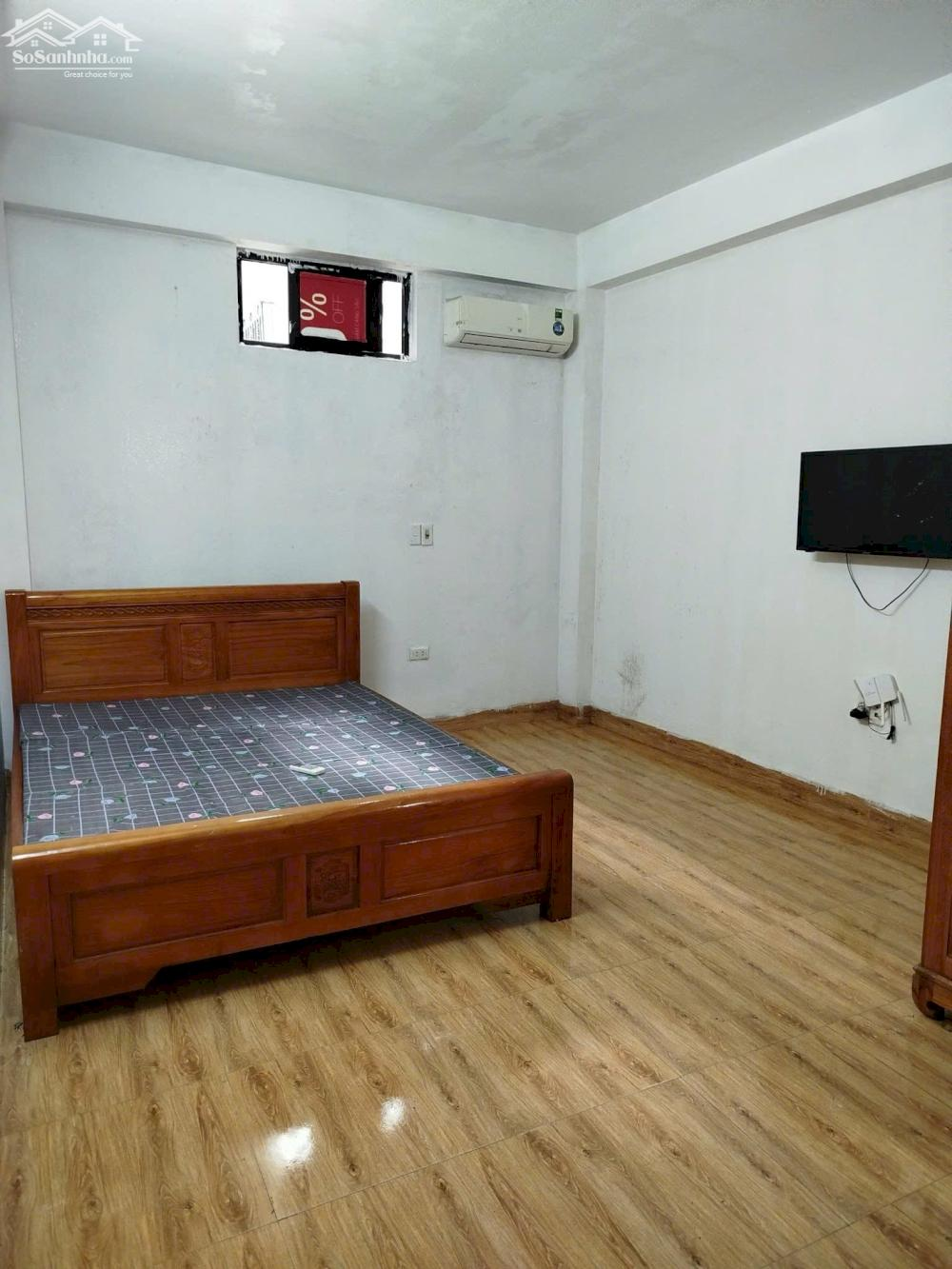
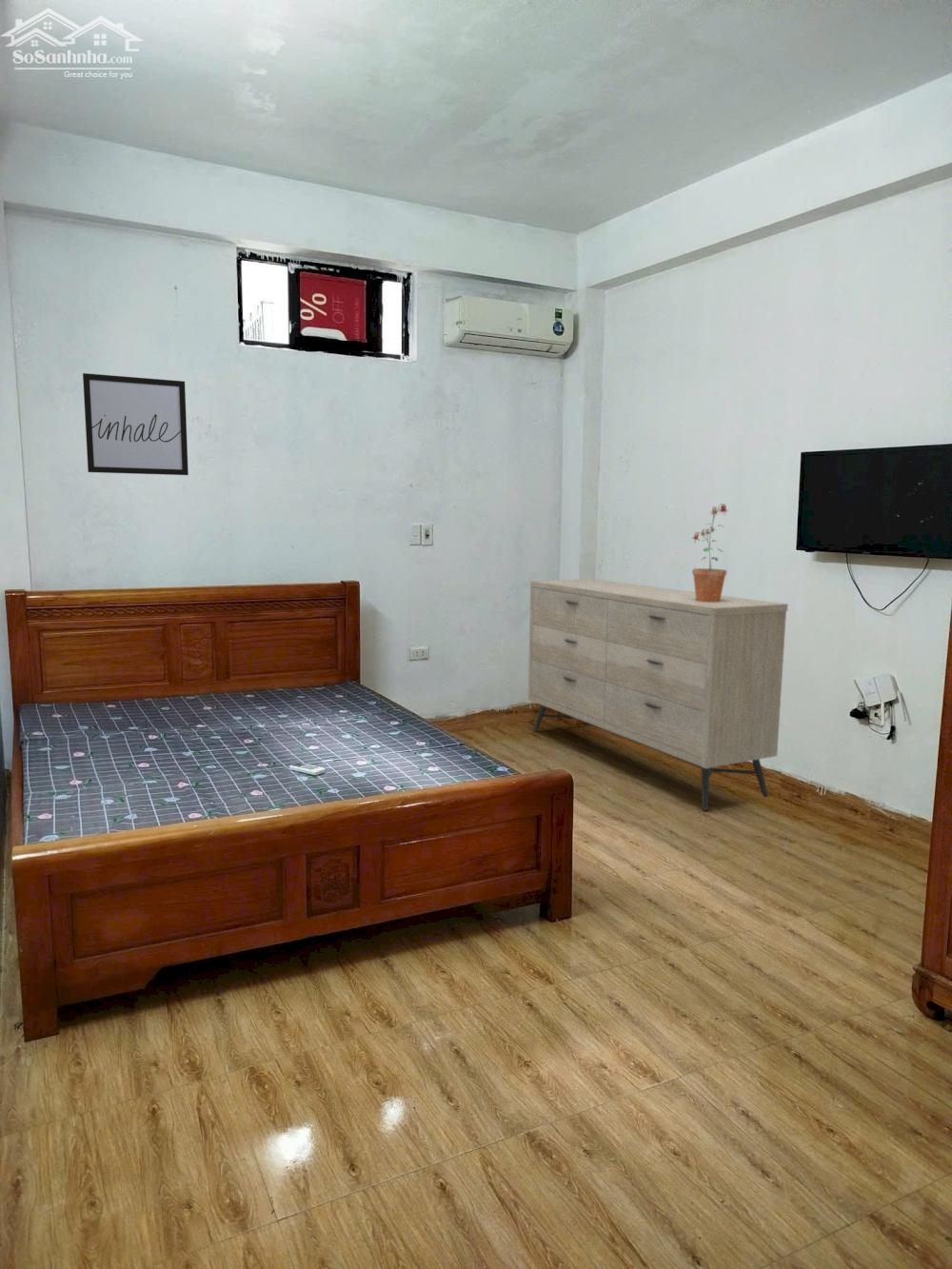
+ wall art (137, 426)
+ dresser (638, 677)
+ potted plant (707, 550)
